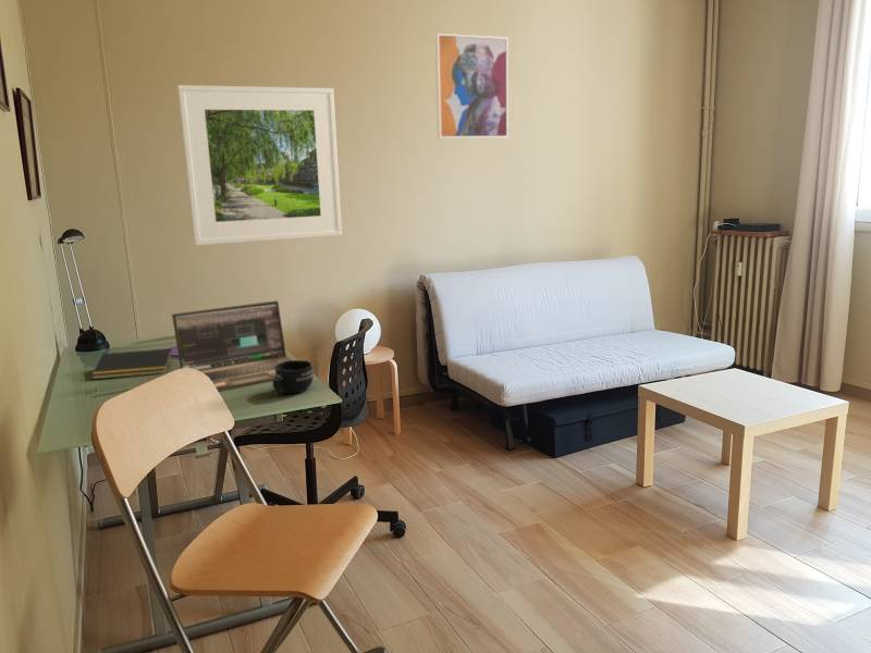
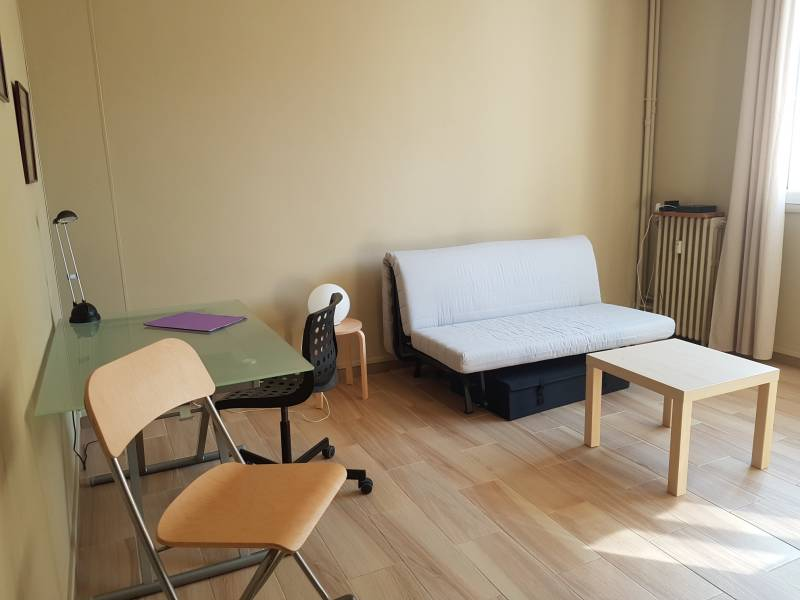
- wall art (473, 87)
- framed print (265, 164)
- laptop (240, 344)
- notepad (133, 362)
- mug (290, 379)
